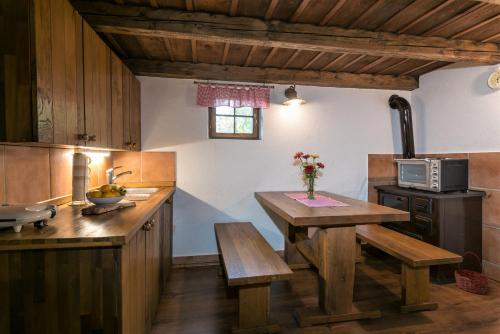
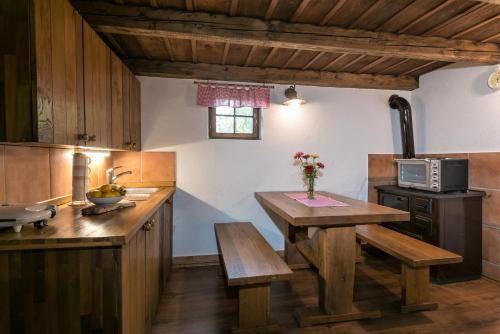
- basket (471, 271)
